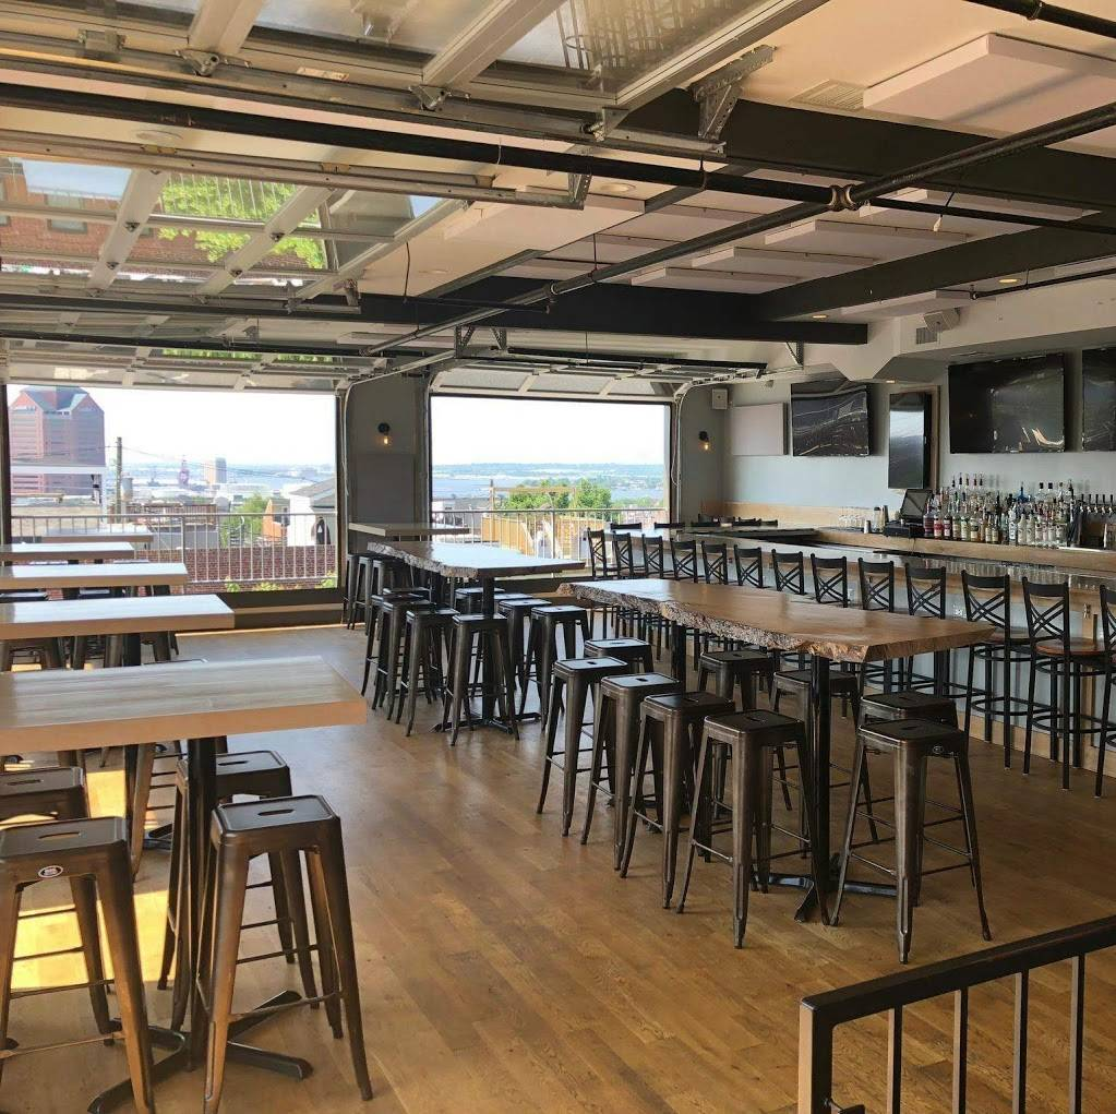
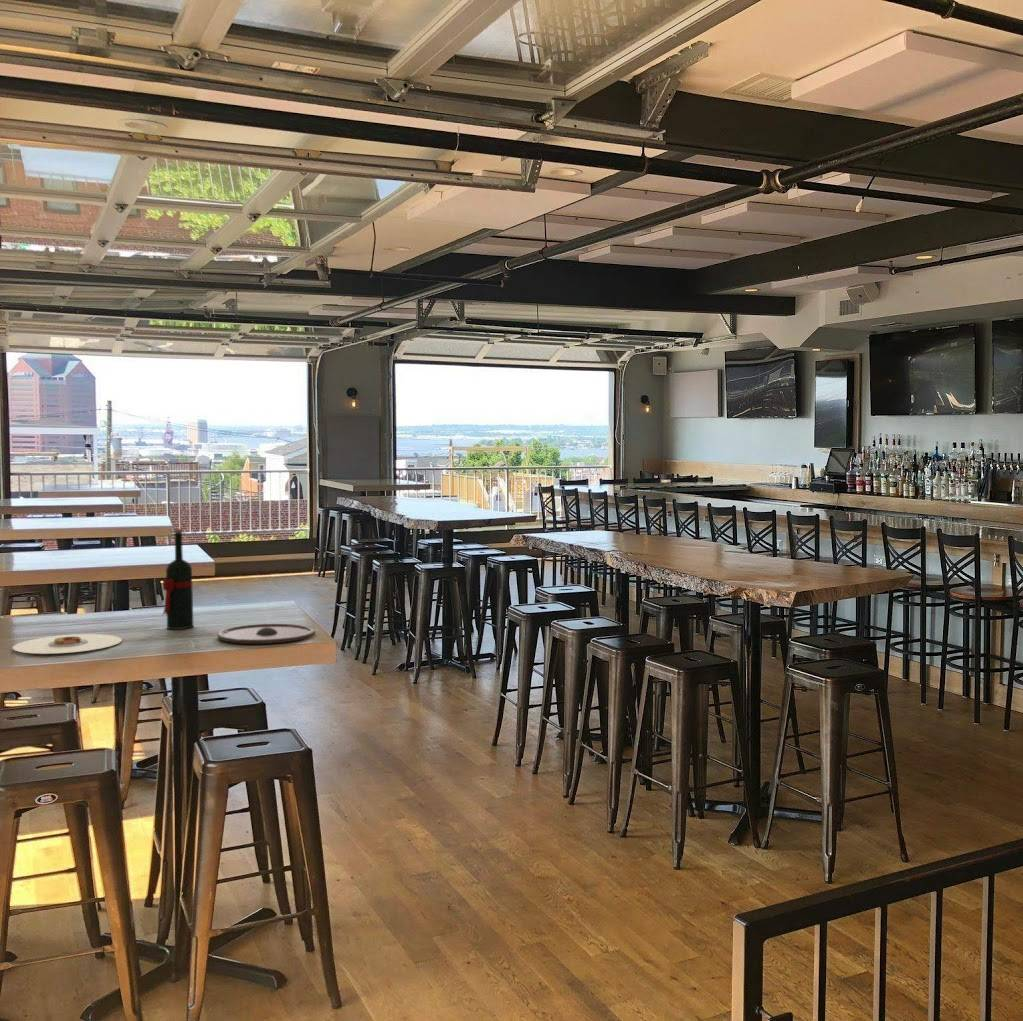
+ plate (68, 640)
+ wine bottle (176, 578)
+ plate (266, 631)
